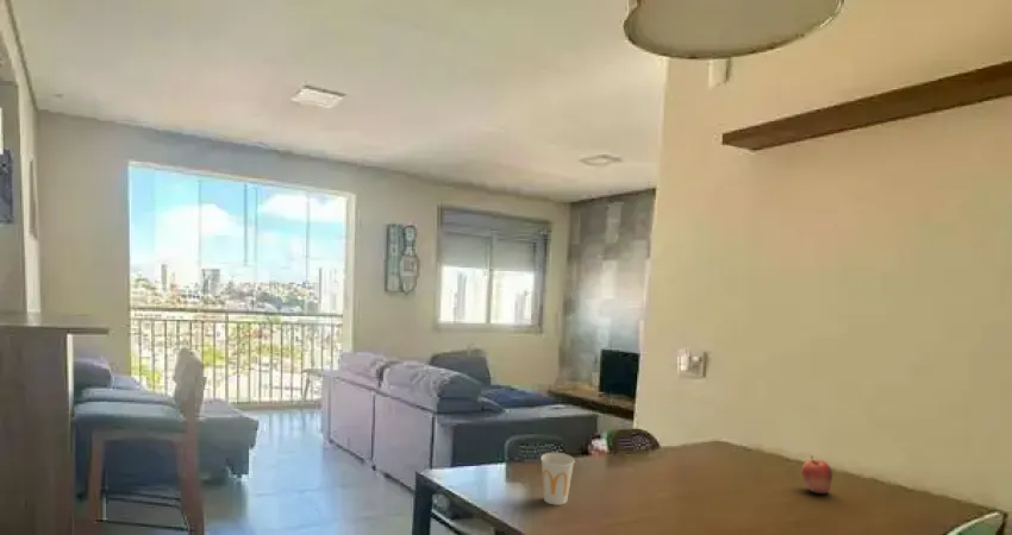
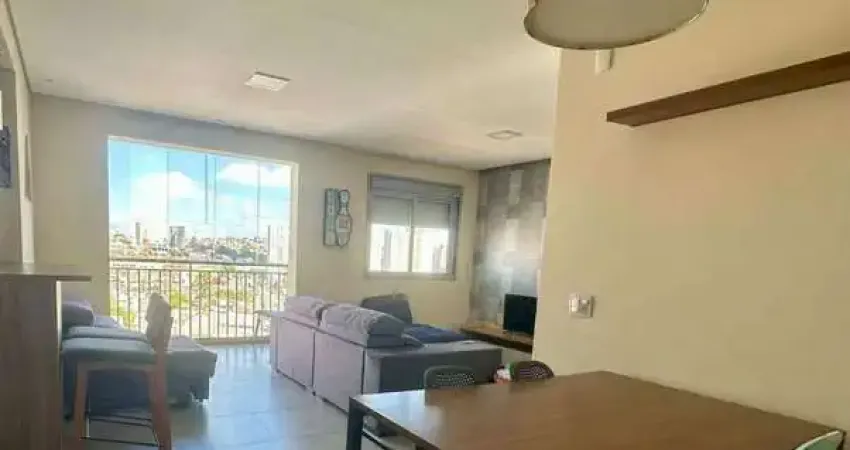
- cup (556, 479)
- fruit (816, 473)
